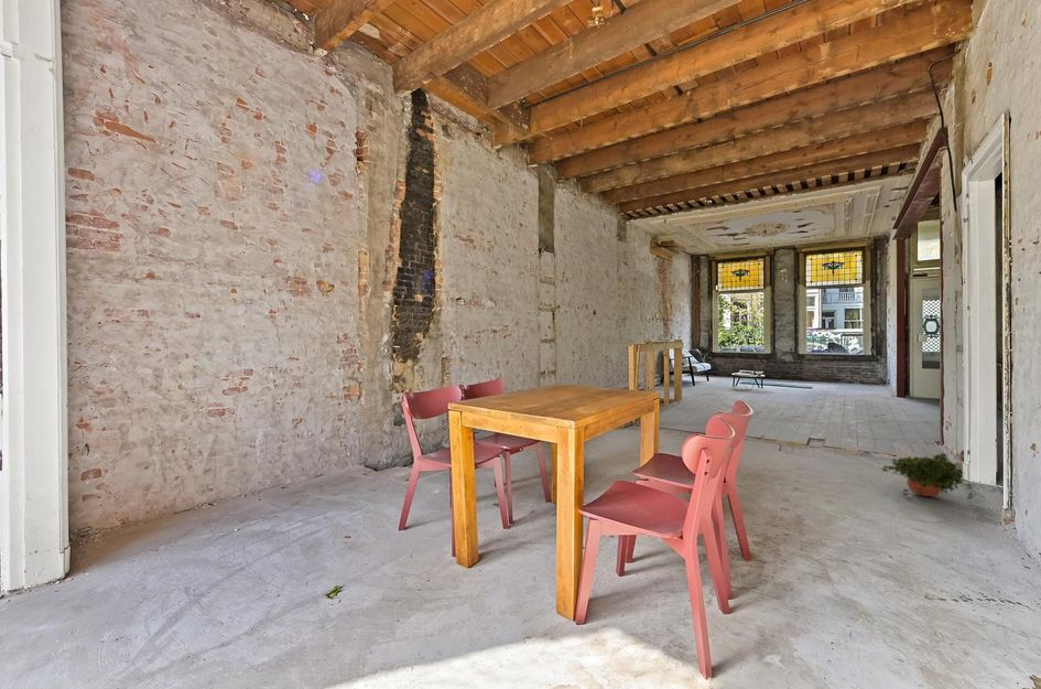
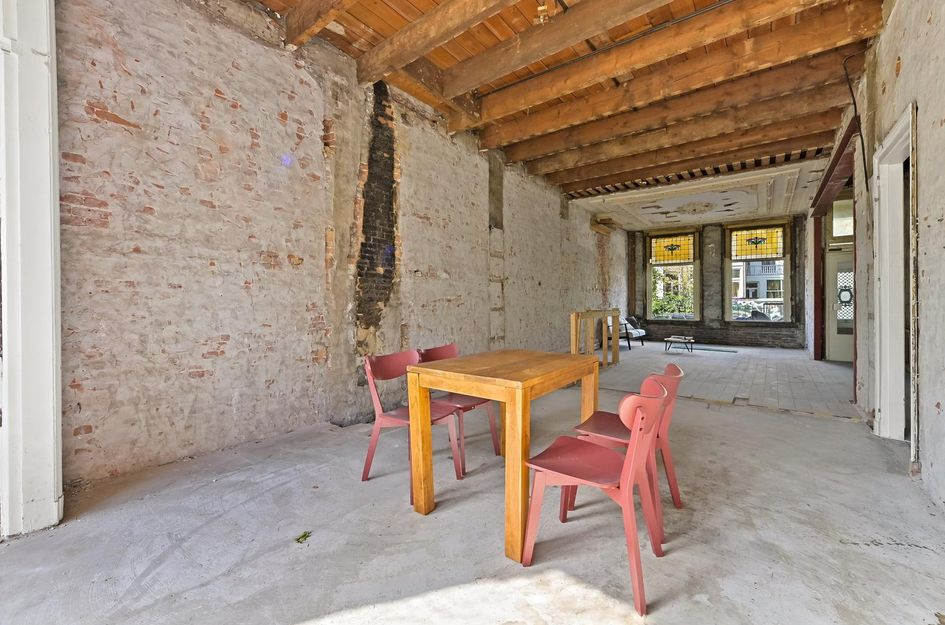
- potted plant (926, 473)
